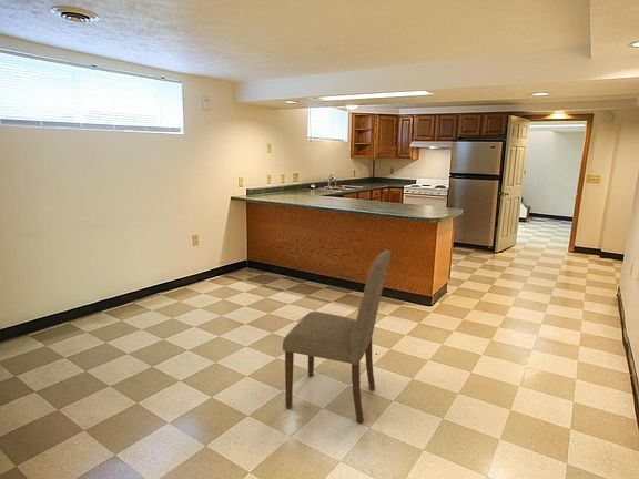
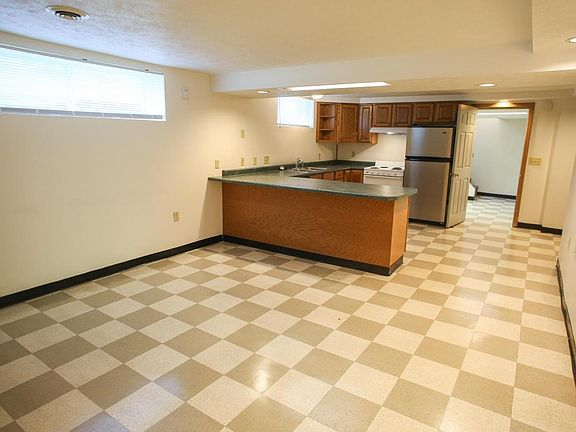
- dining chair (337, 326)
